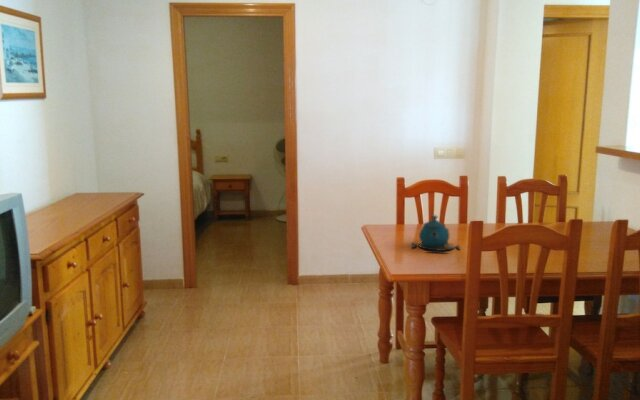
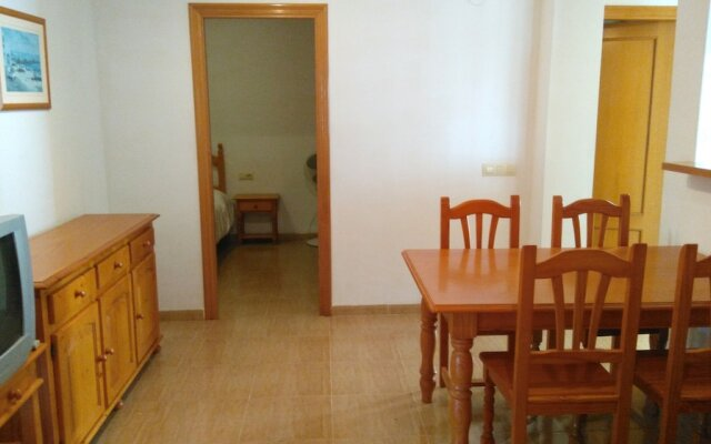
- teapot (436, 231)
